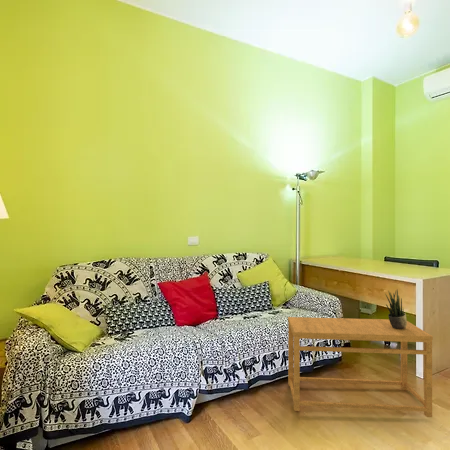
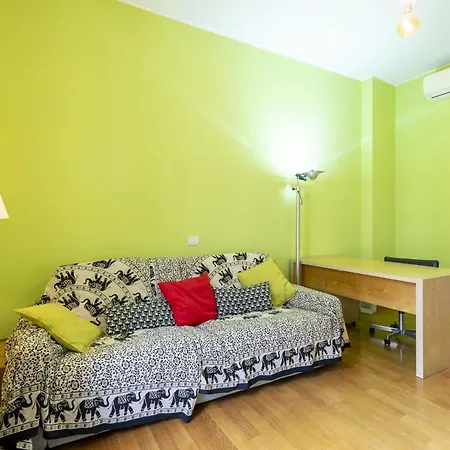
- side table (353, 351)
- potted plant (395, 307)
